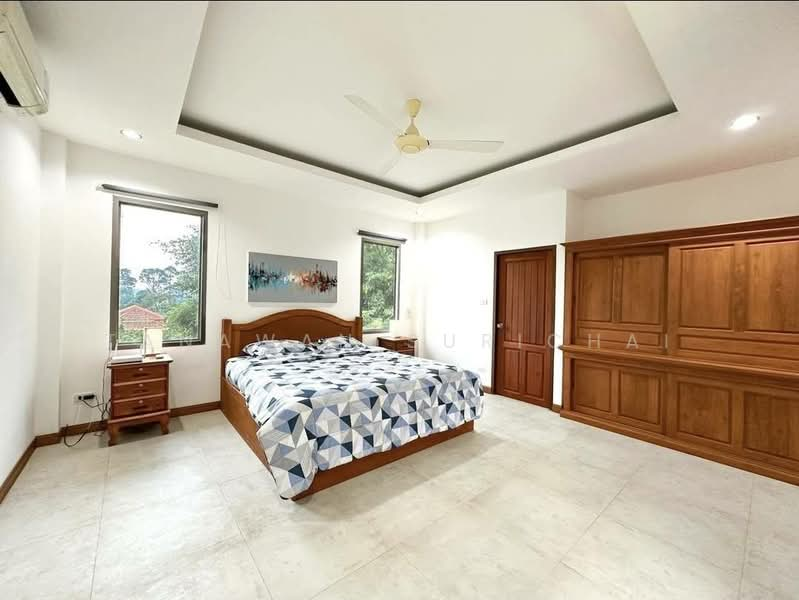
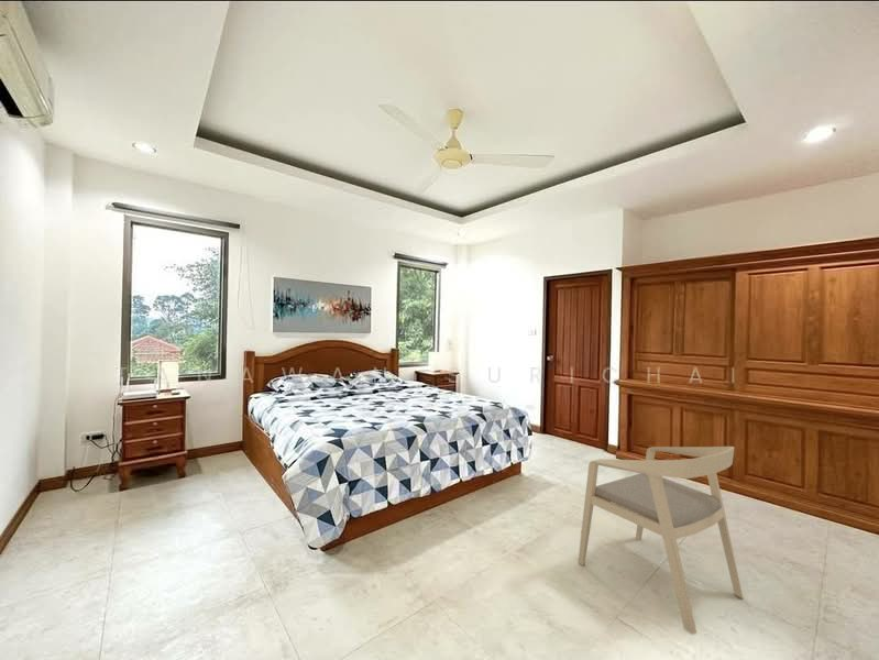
+ armchair (659, 508)
